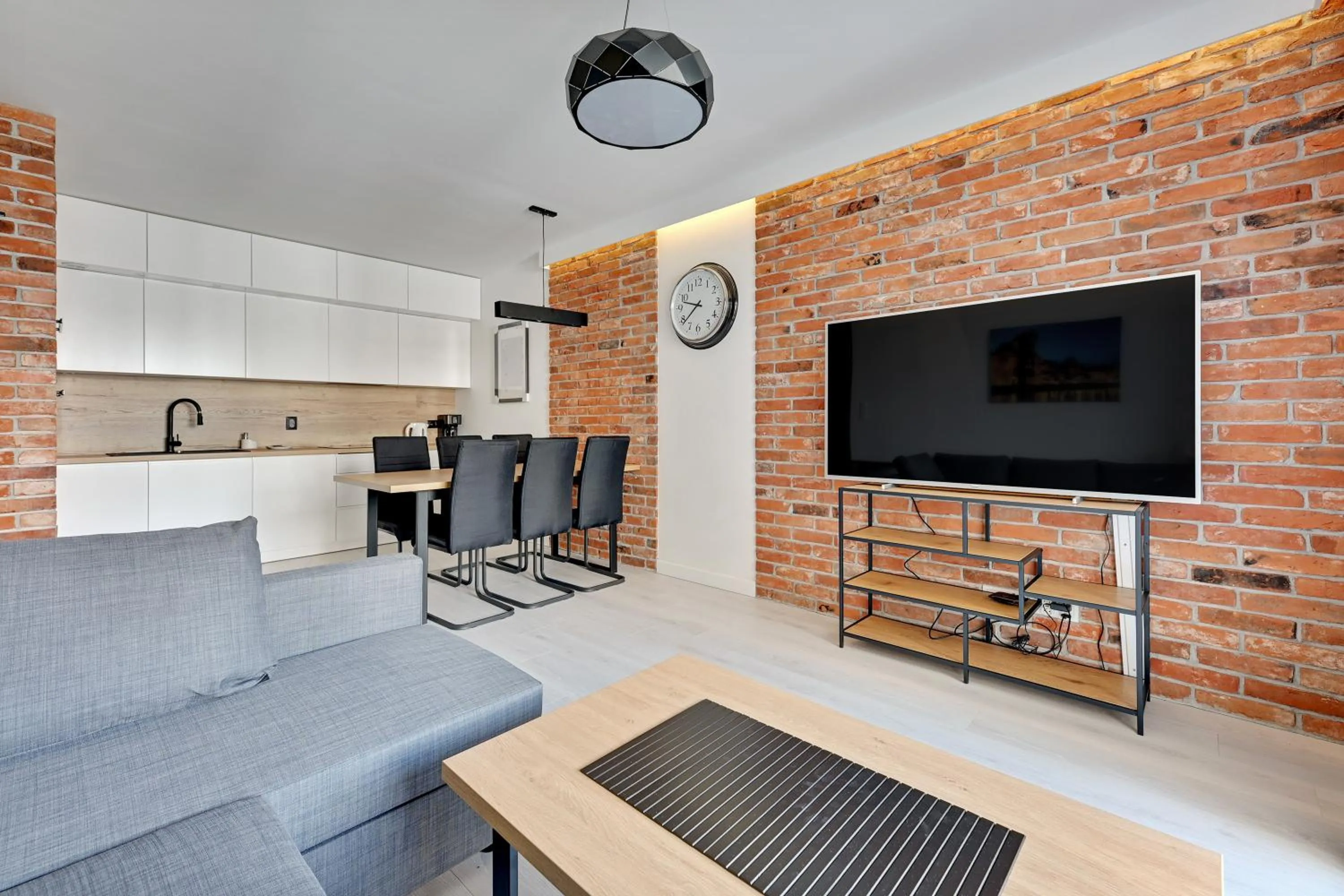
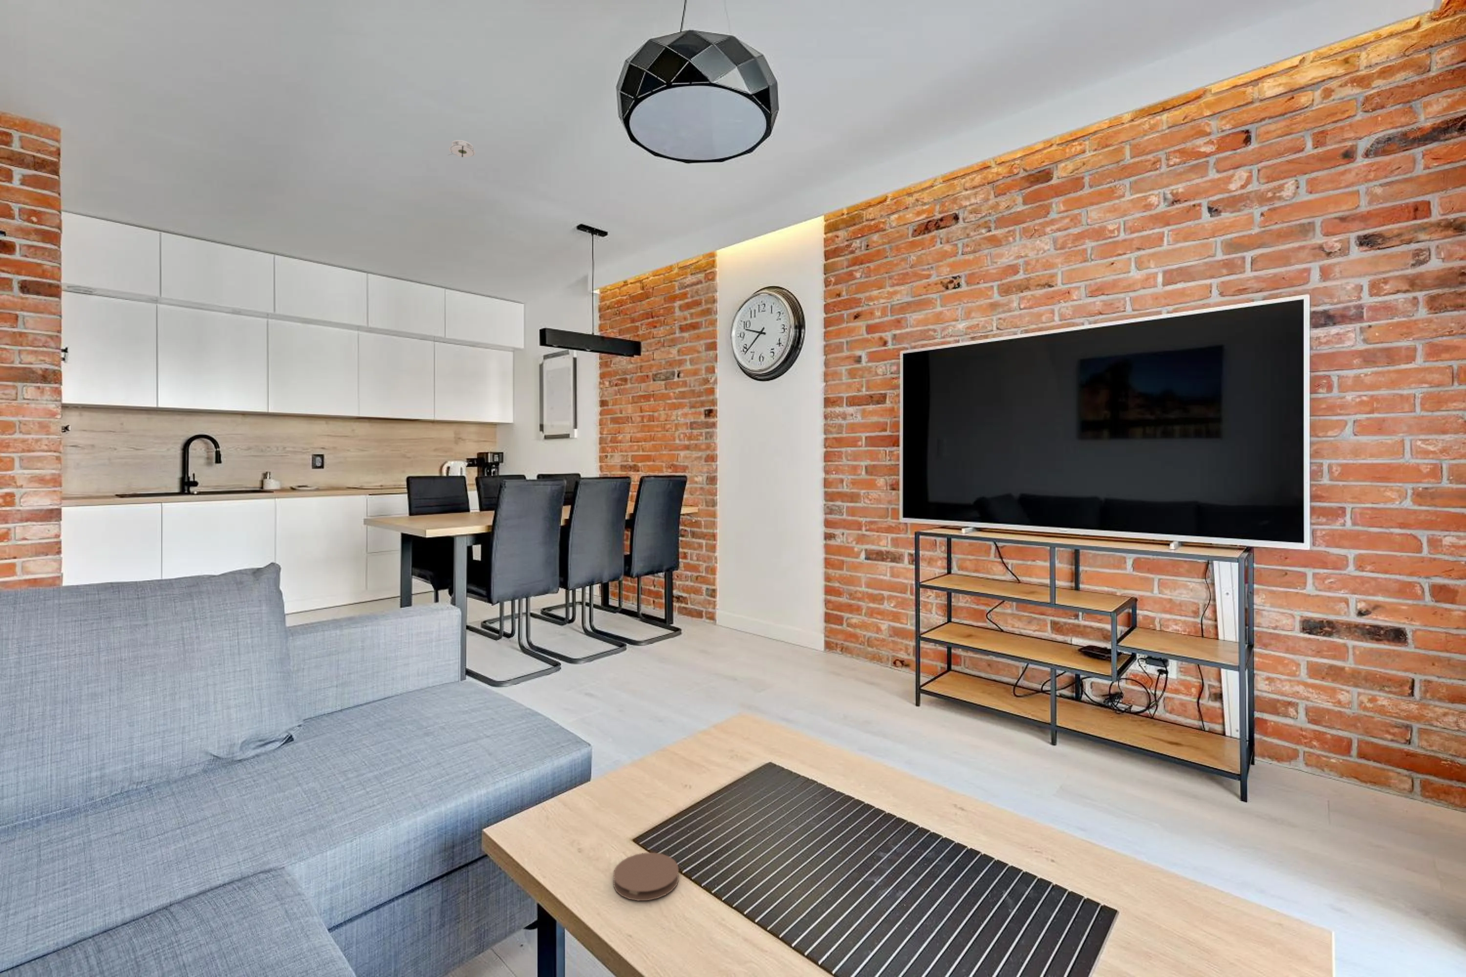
+ smoke detector (461, 148)
+ coaster (646, 875)
